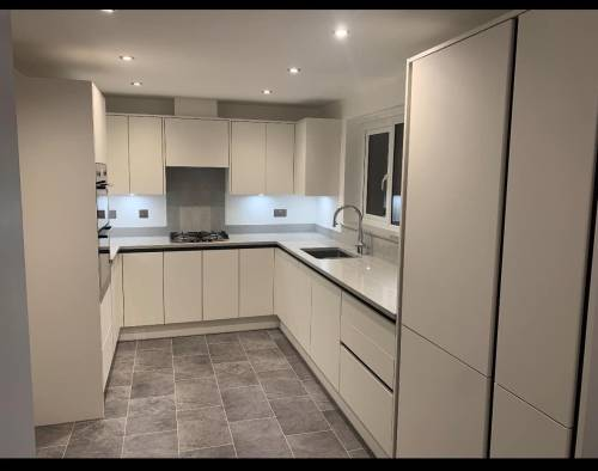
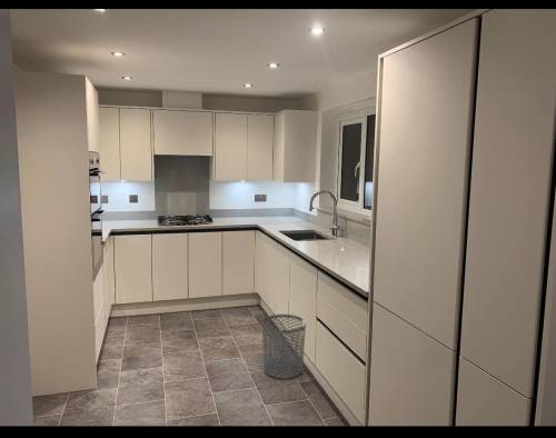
+ waste bin (282, 346)
